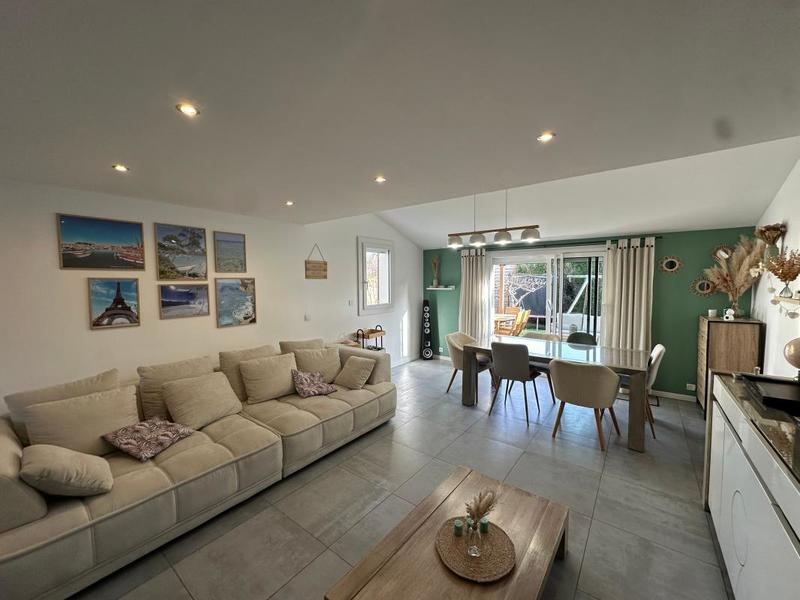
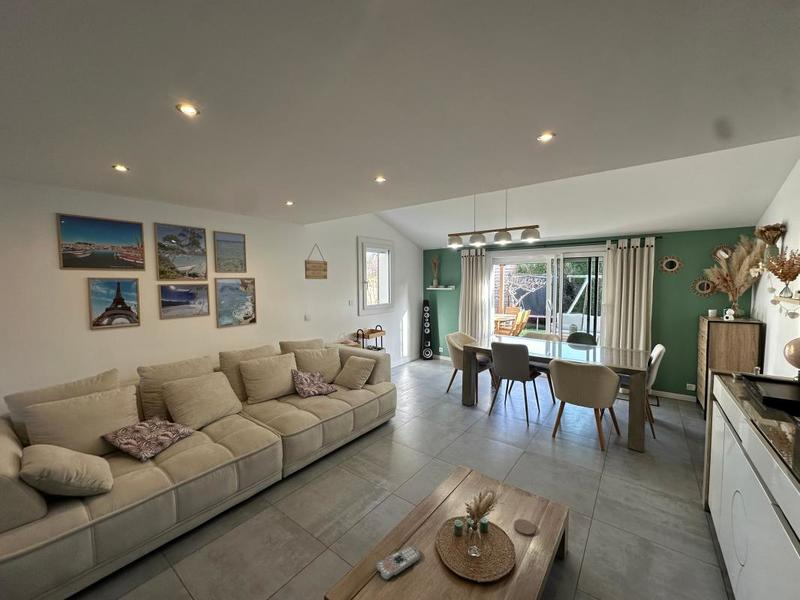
+ coaster (524, 527)
+ remote control (399, 561)
